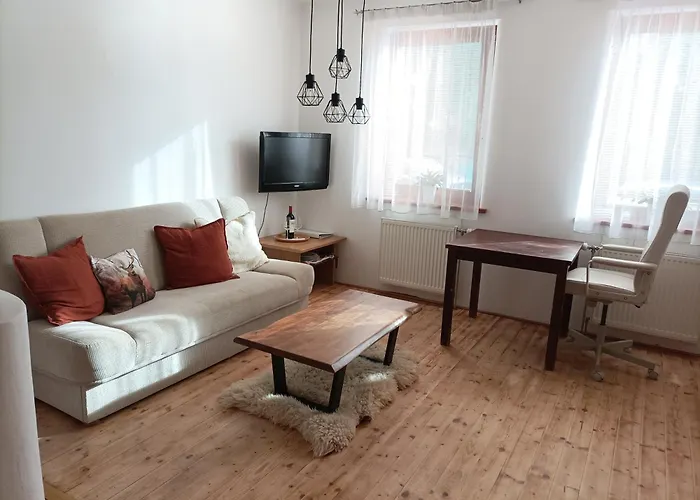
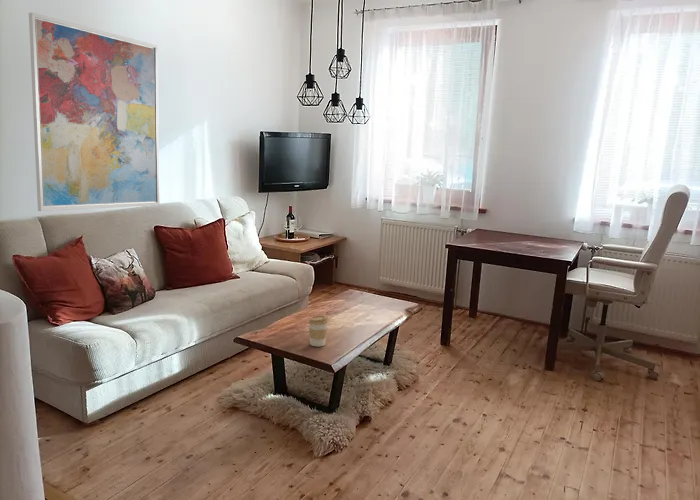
+ coffee cup (317, 330)
+ wall art (102, 121)
